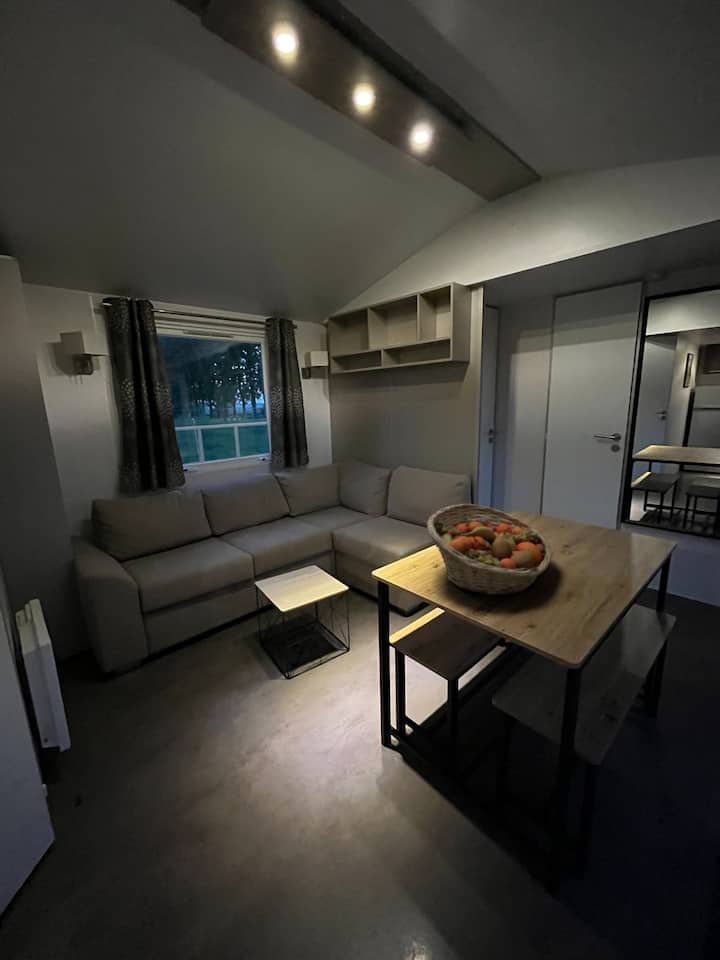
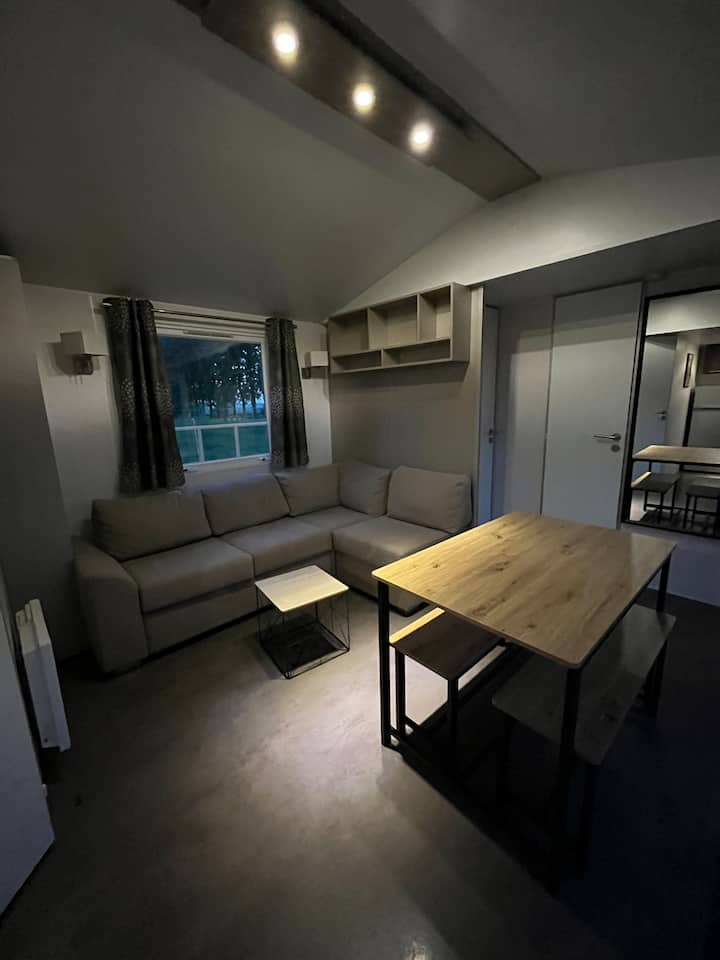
- fruit basket (488, 545)
